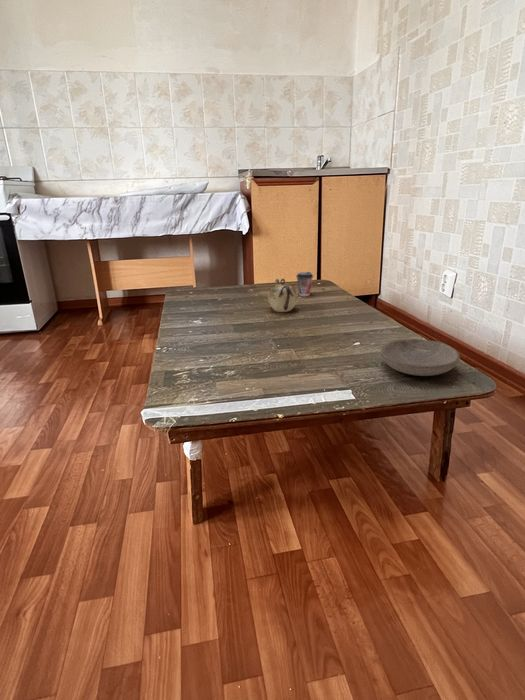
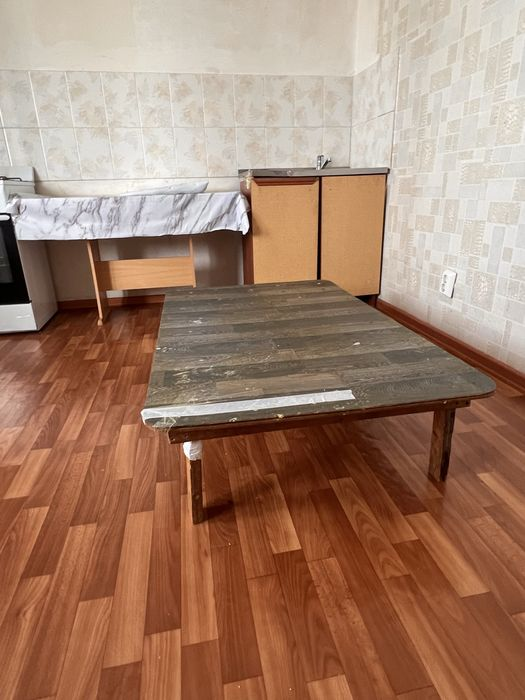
- teapot (282, 293)
- bowl (418, 359)
- coffee cup (304, 284)
